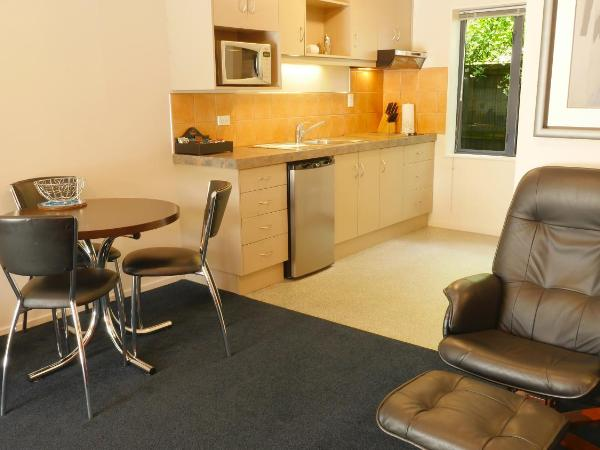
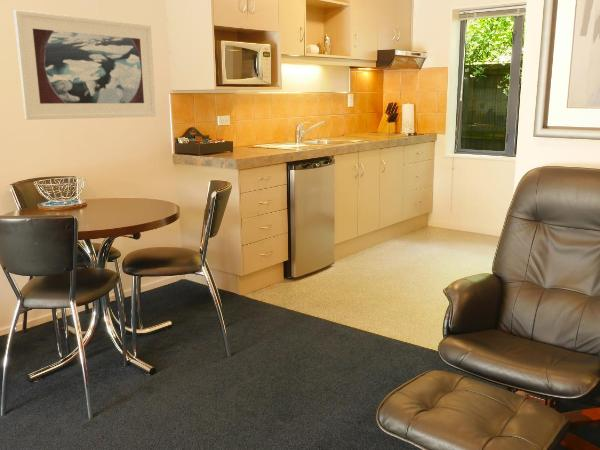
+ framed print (92, 69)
